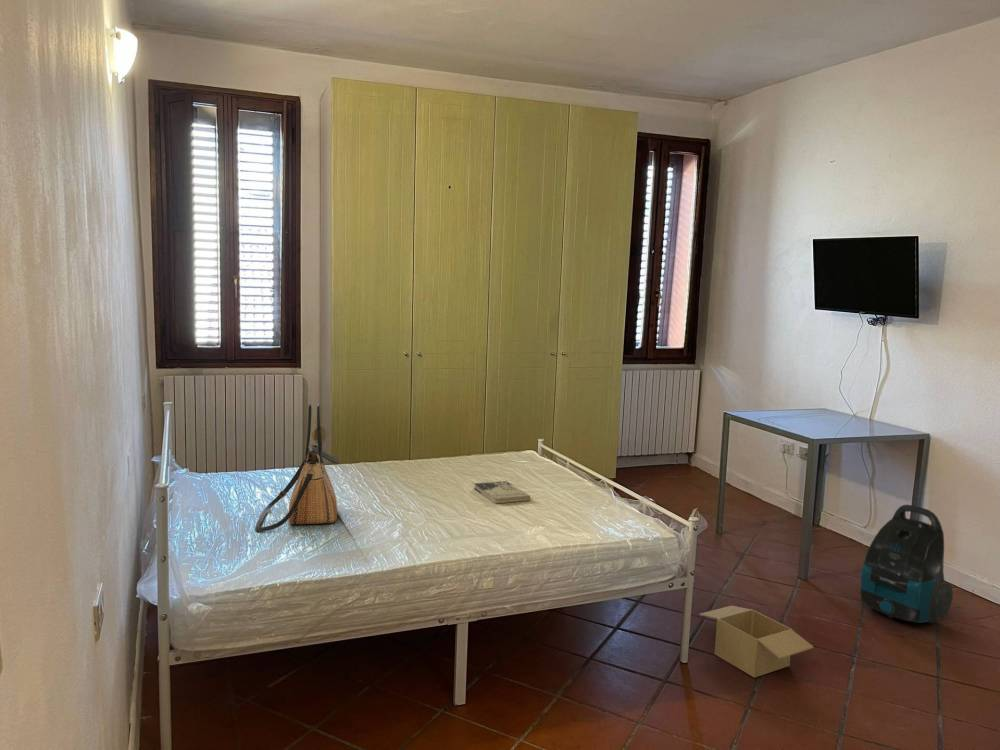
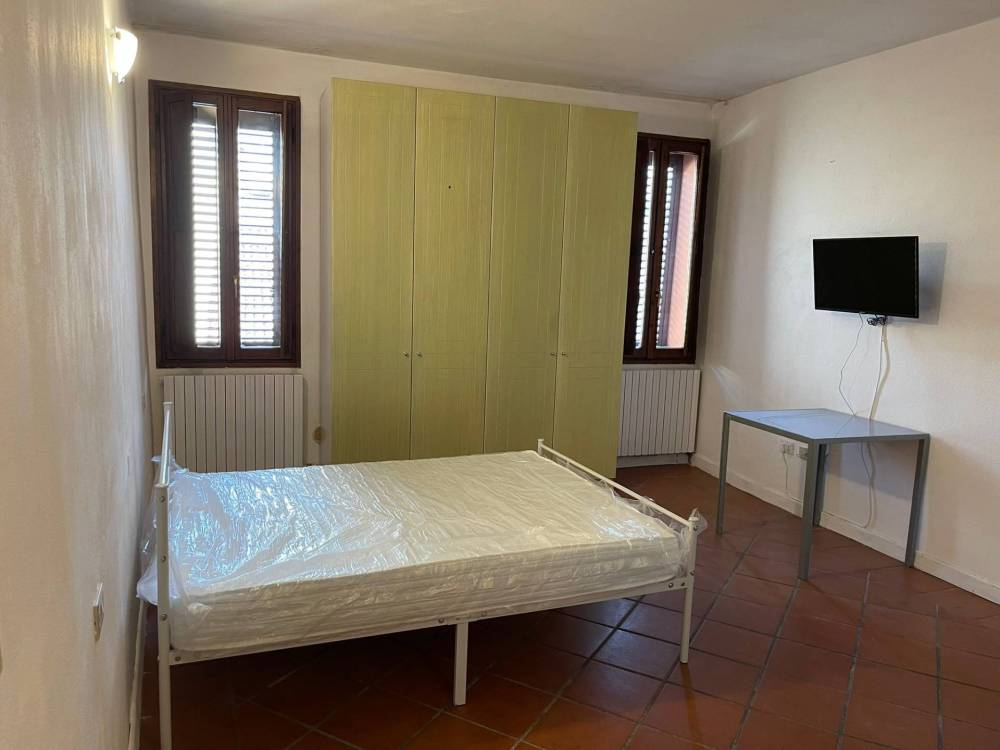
- vacuum cleaner (903, 561)
- tote bag (301, 464)
- book (501, 491)
- cardboard box (752, 641)
